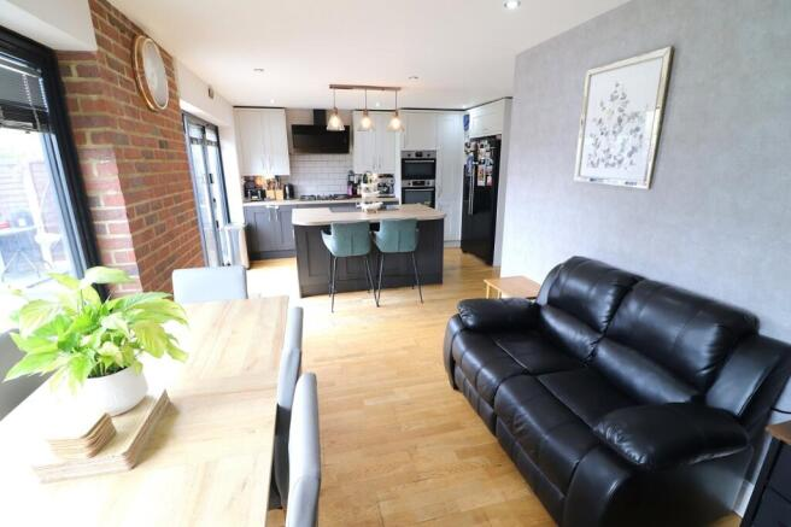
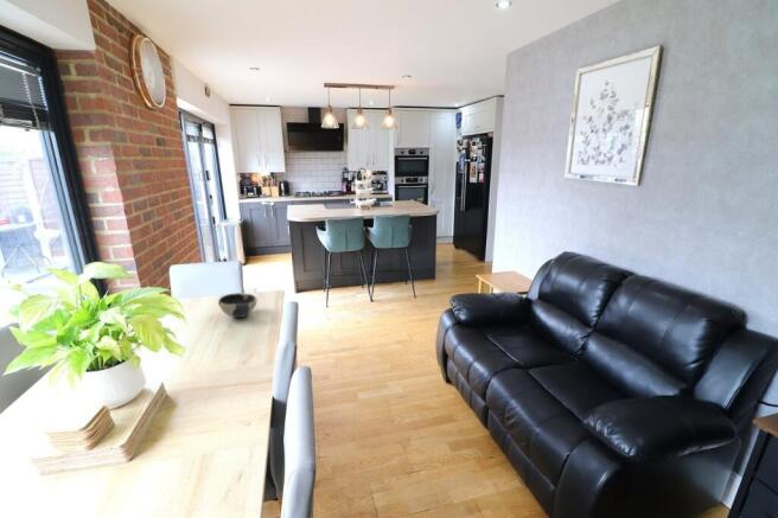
+ bowl (238, 306)
